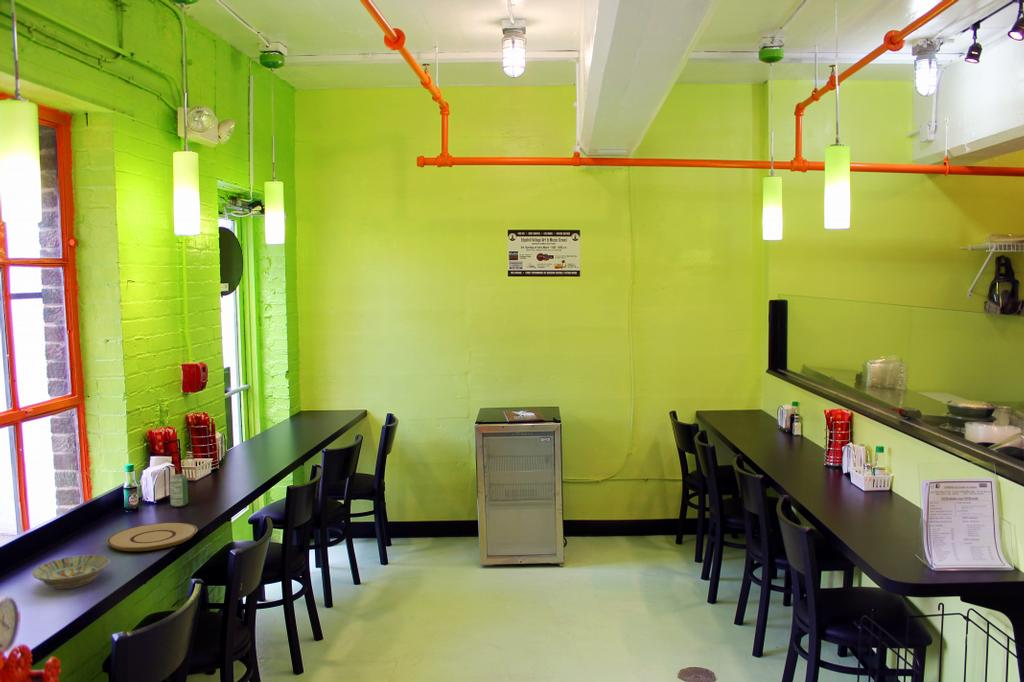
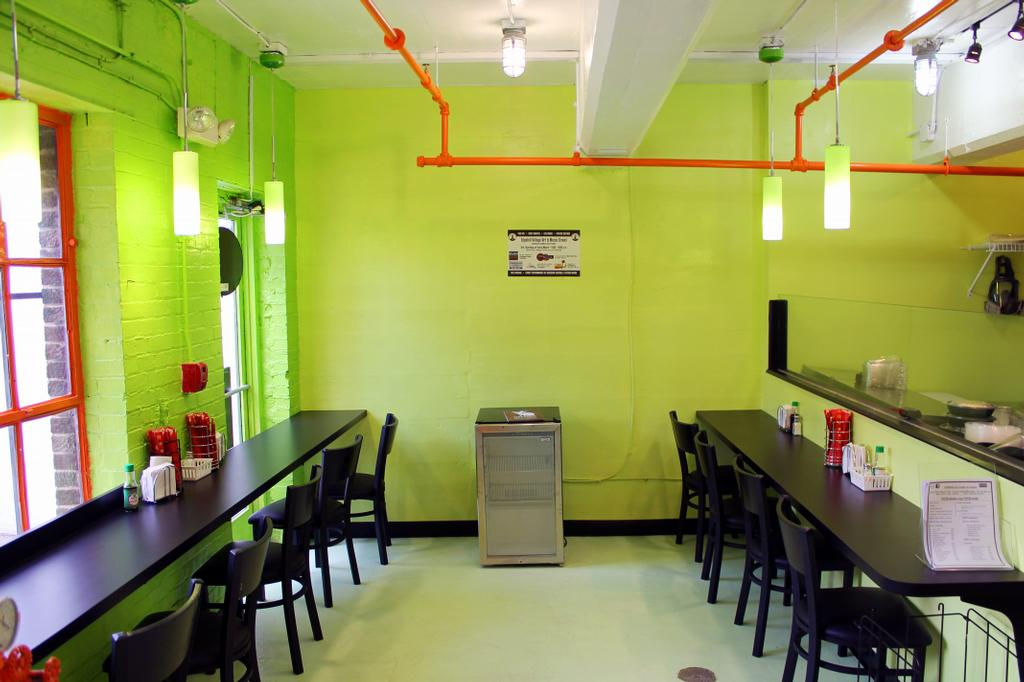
- beverage can (178, 490)
- bowl (72, 574)
- plate (153, 536)
